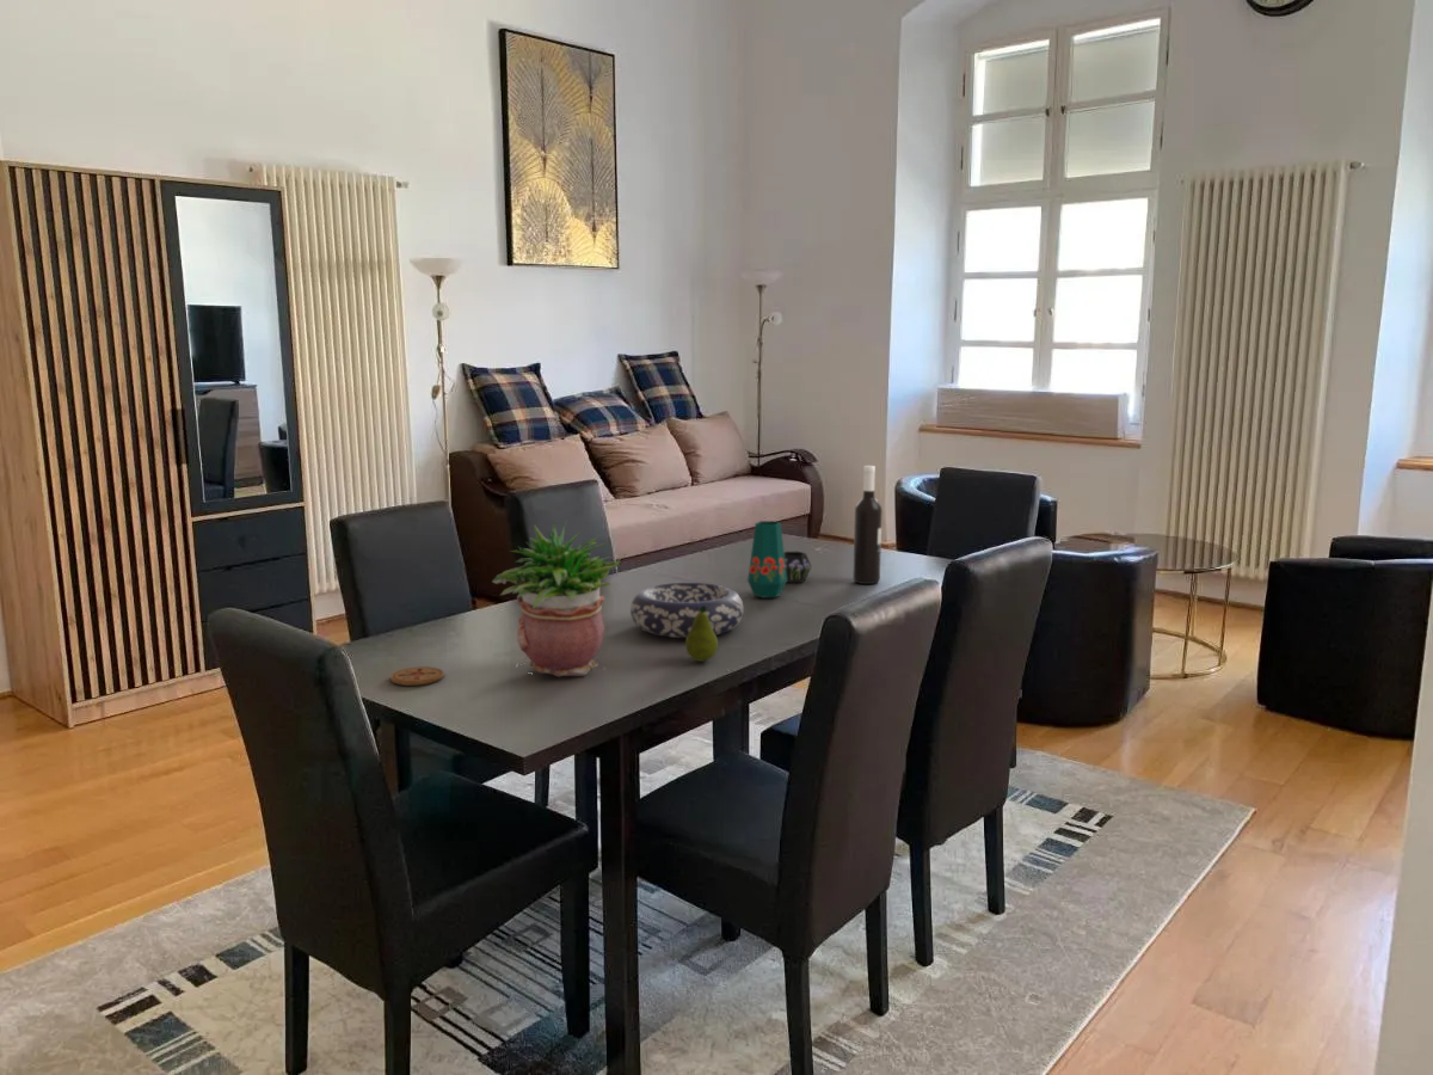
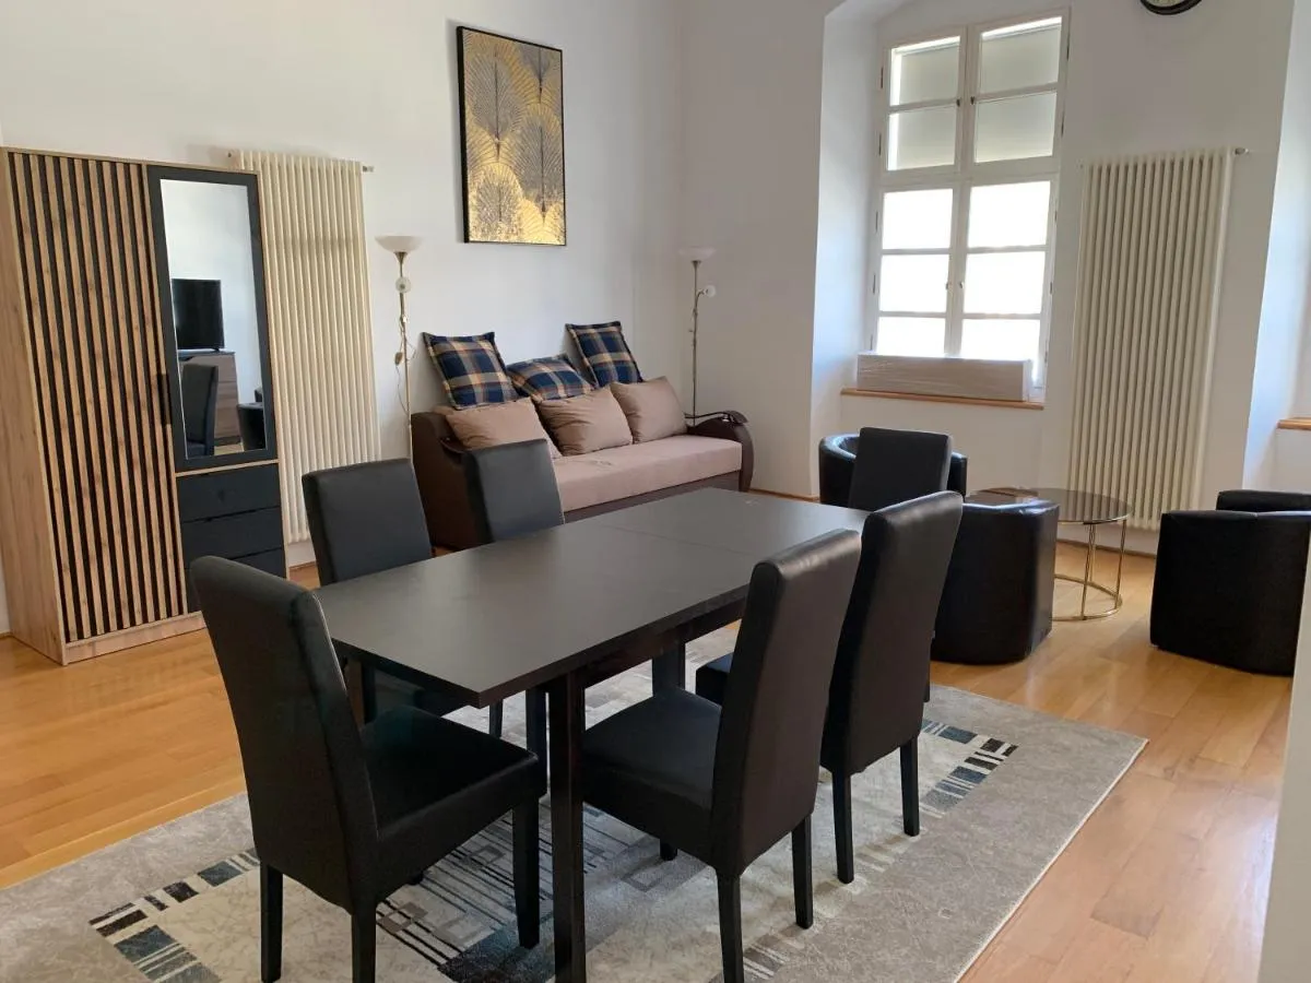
- coaster (417, 675)
- fruit (701, 632)
- decorative bowl (687, 609)
- wine bottle (867, 524)
- potted plant (562, 597)
- vase (780, 552)
